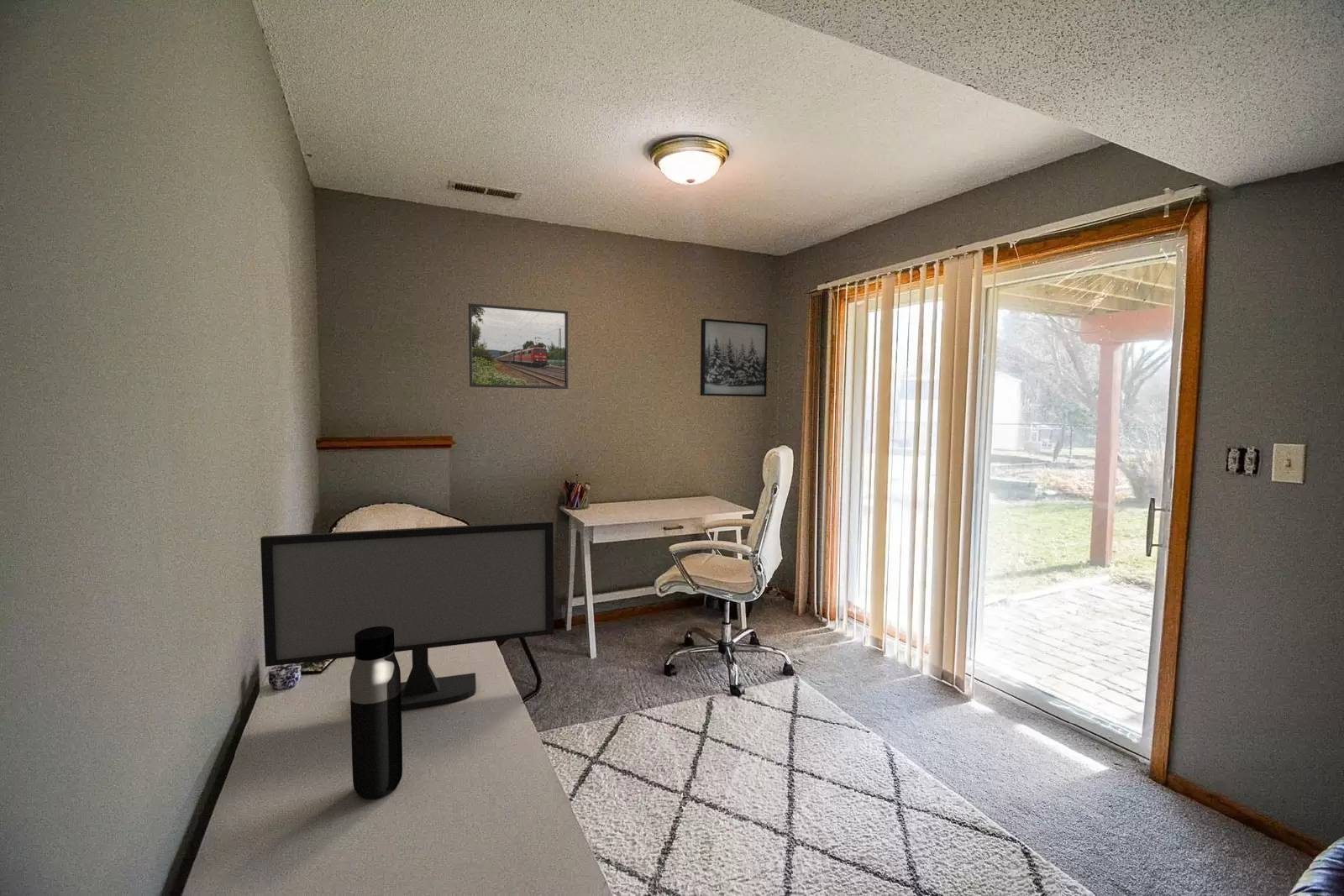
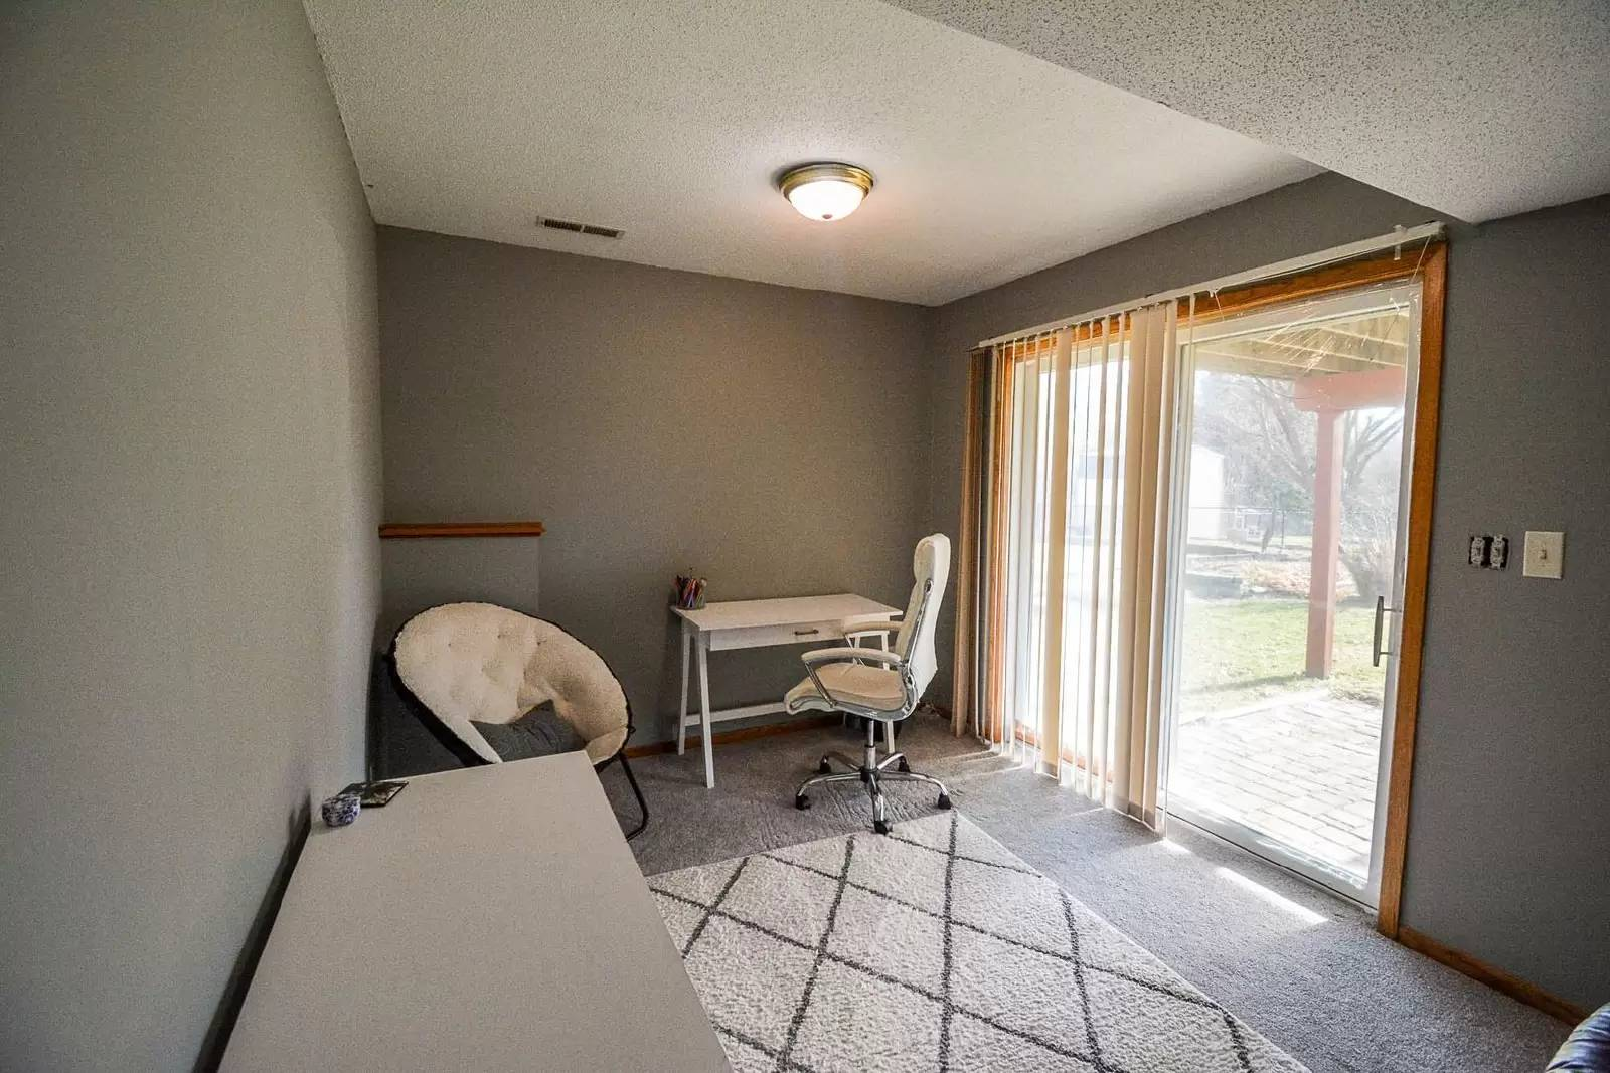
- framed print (520, 348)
- wall art (734, 359)
- water bottle (376, 710)
- computer monitor (419, 613)
